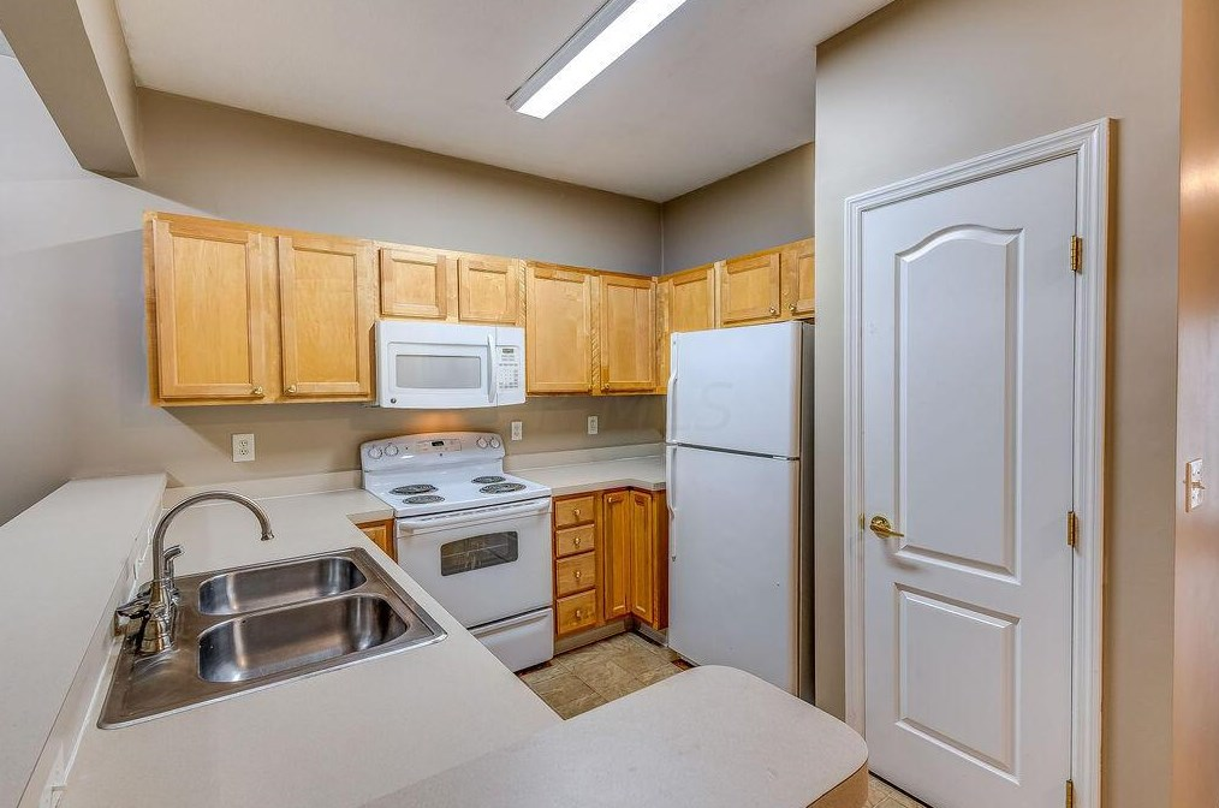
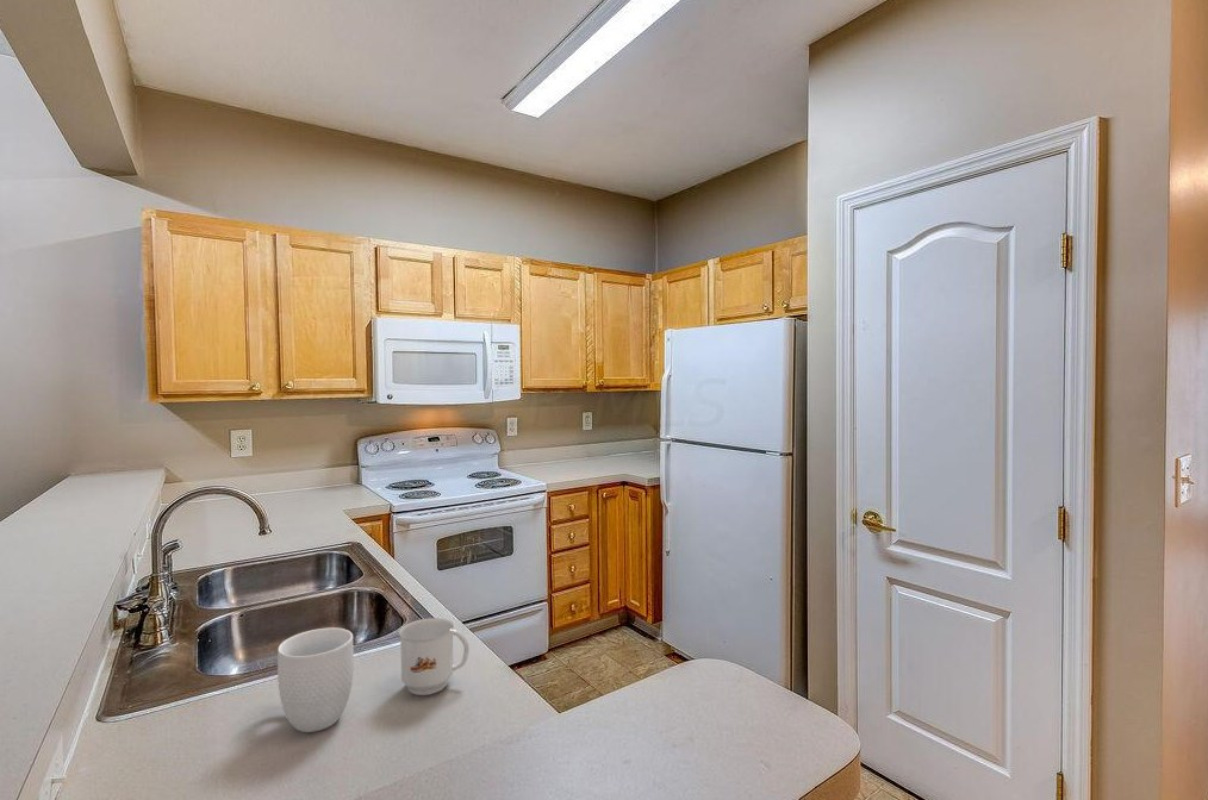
+ mug (312, 679)
+ mug (435, 656)
